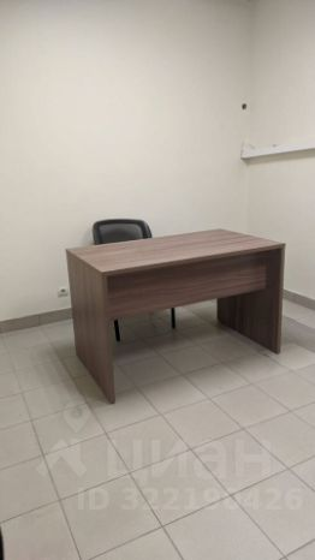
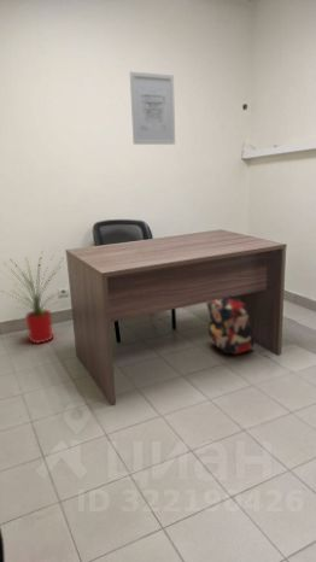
+ backpack (229, 320)
+ wall art (153, 109)
+ house plant (36, 297)
